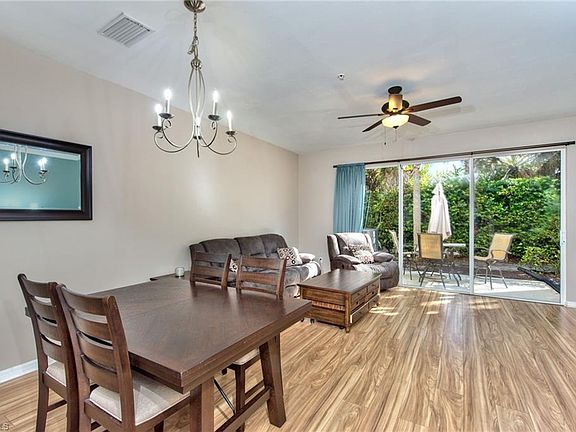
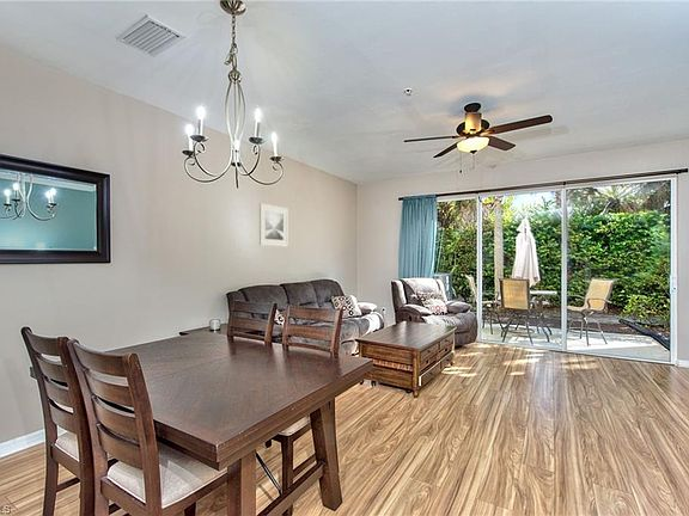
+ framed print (274, 226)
